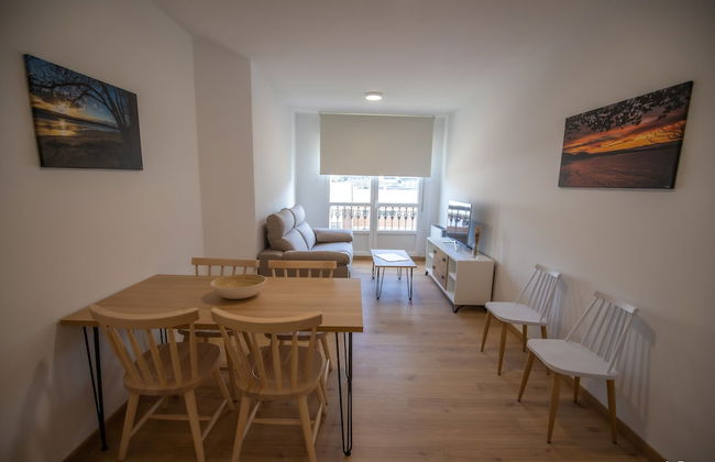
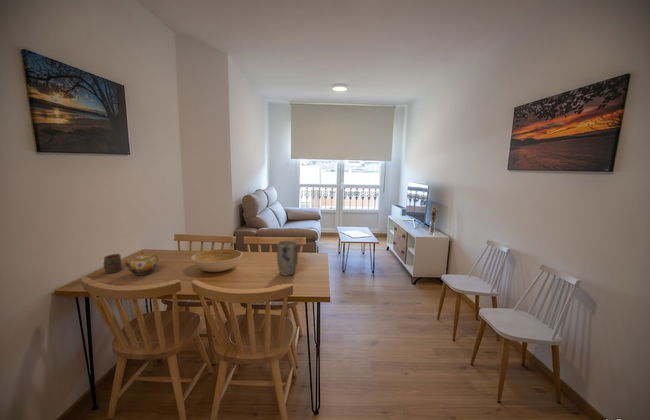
+ teapot (142, 262)
+ plant pot (287, 258)
+ cup (112, 263)
